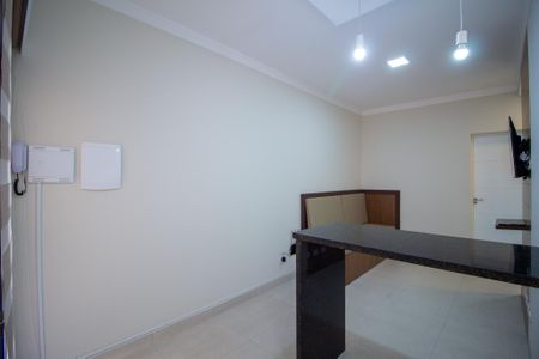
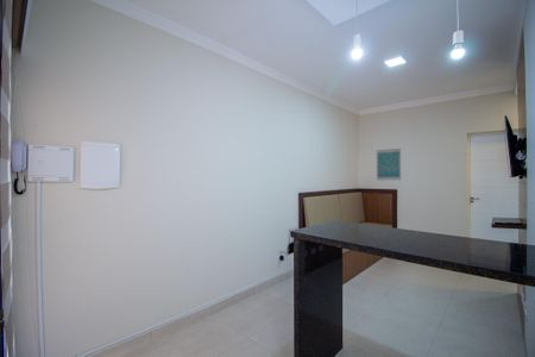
+ wall art (388, 164)
